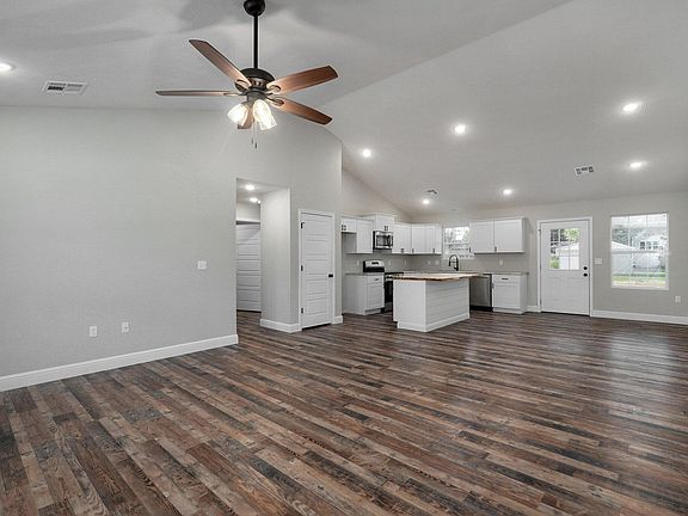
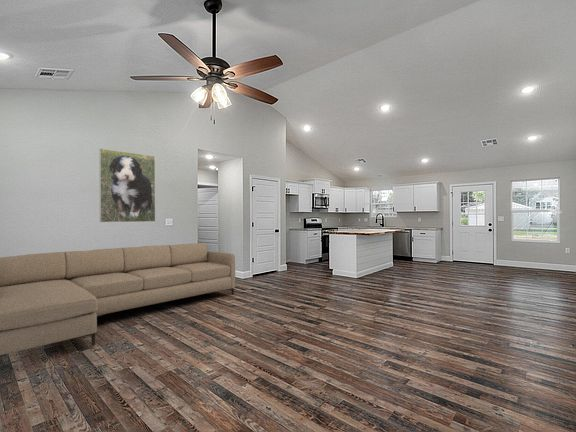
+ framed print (128, 187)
+ sofa (138, 282)
